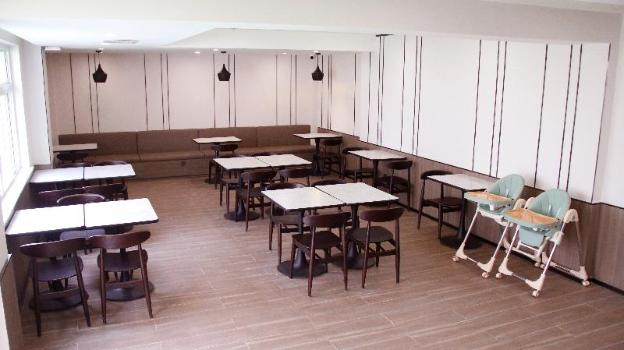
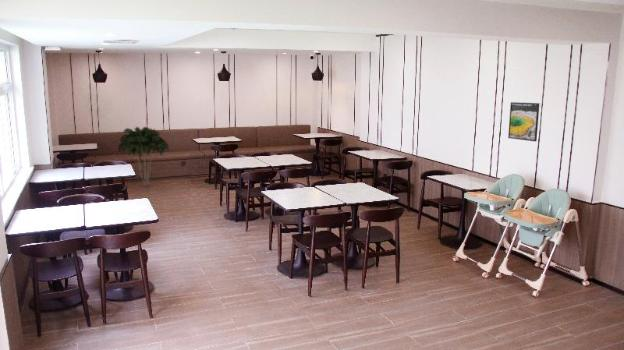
+ indoor plant (144, 156)
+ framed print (523, 121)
